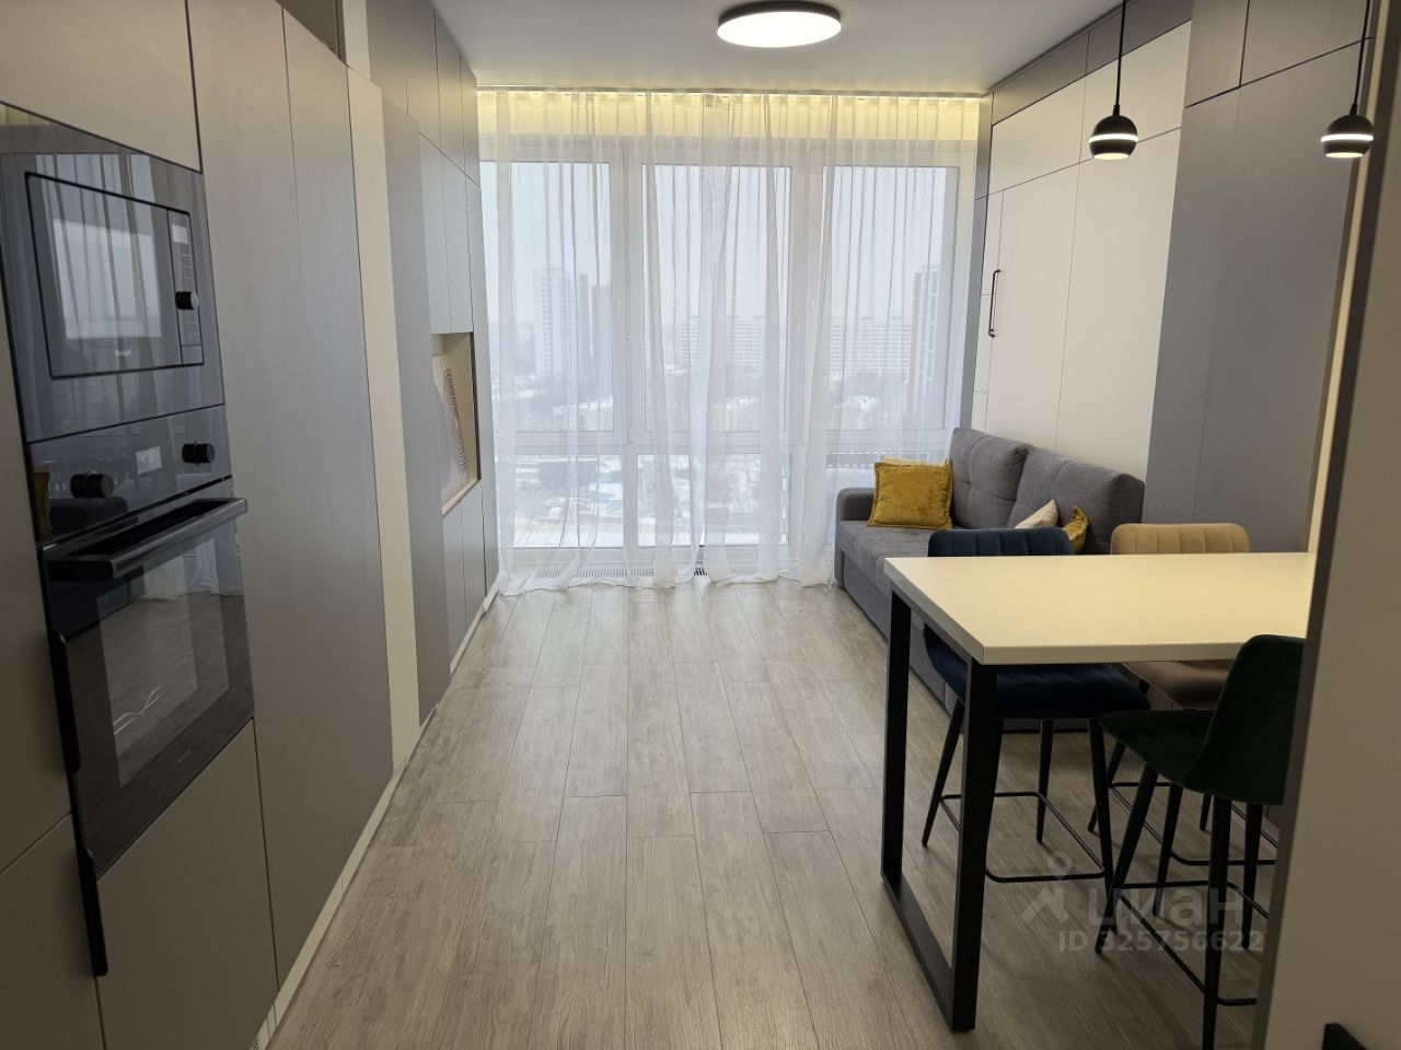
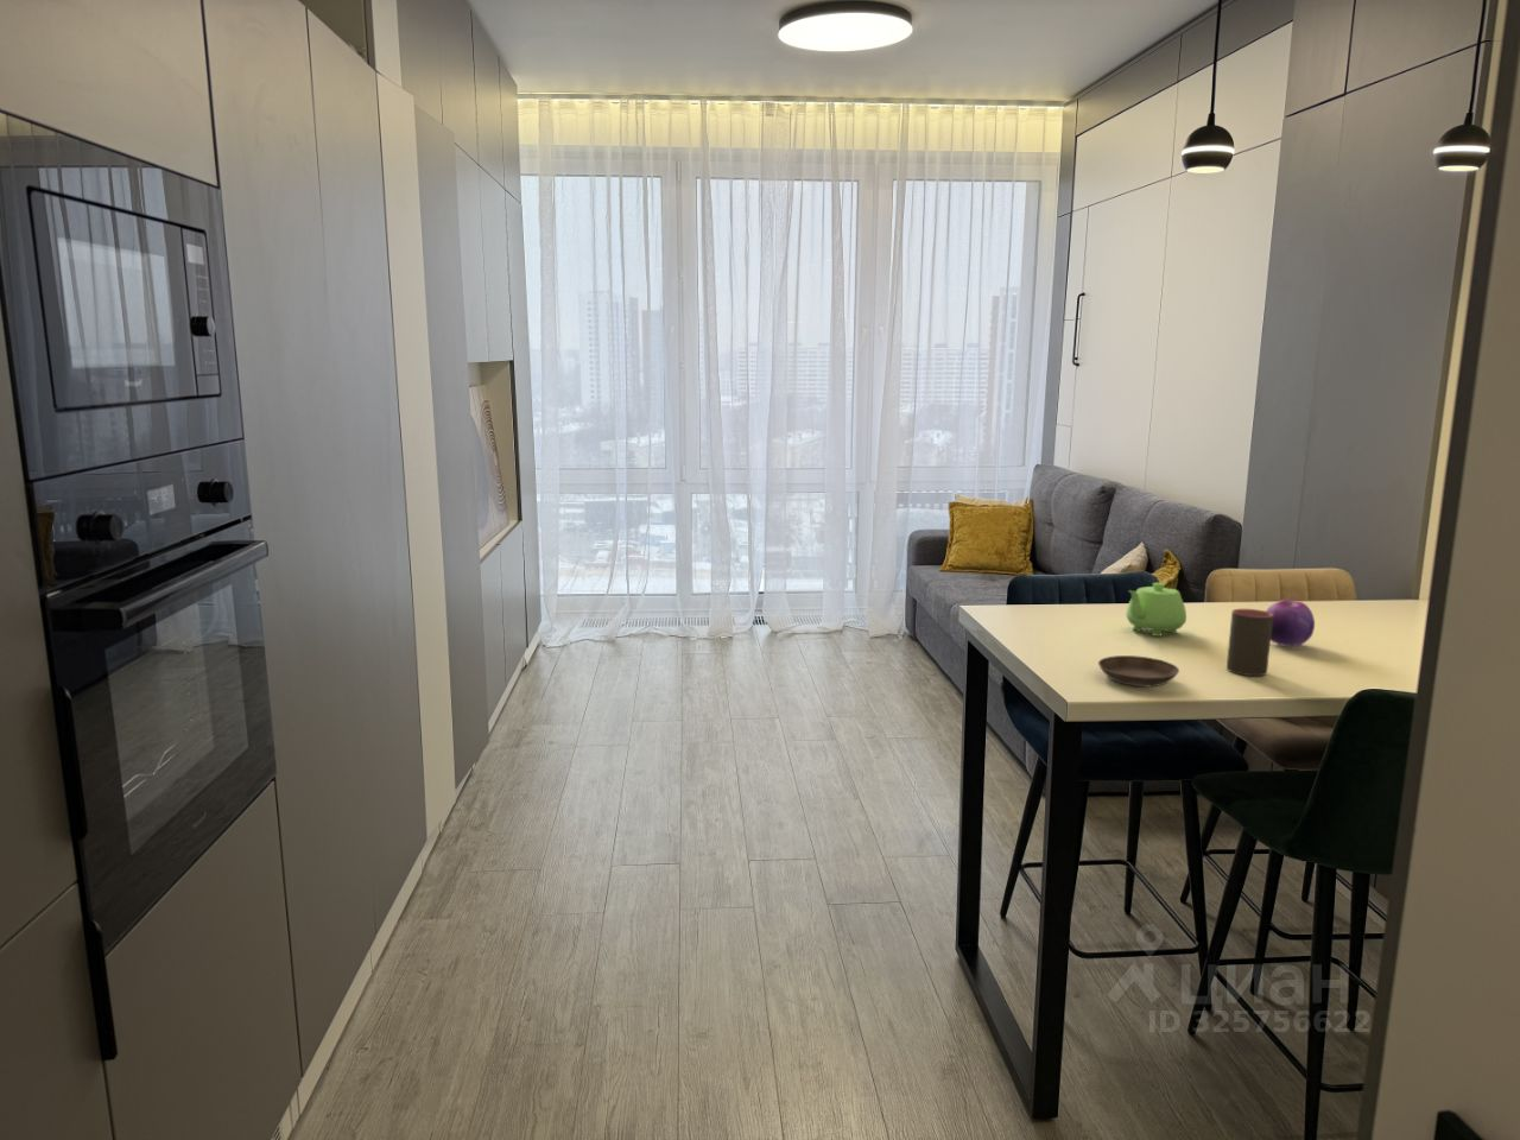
+ teapot (1153, 607)
+ fruit (1289, 623)
+ cup (1250, 642)
+ saucer (1138, 672)
